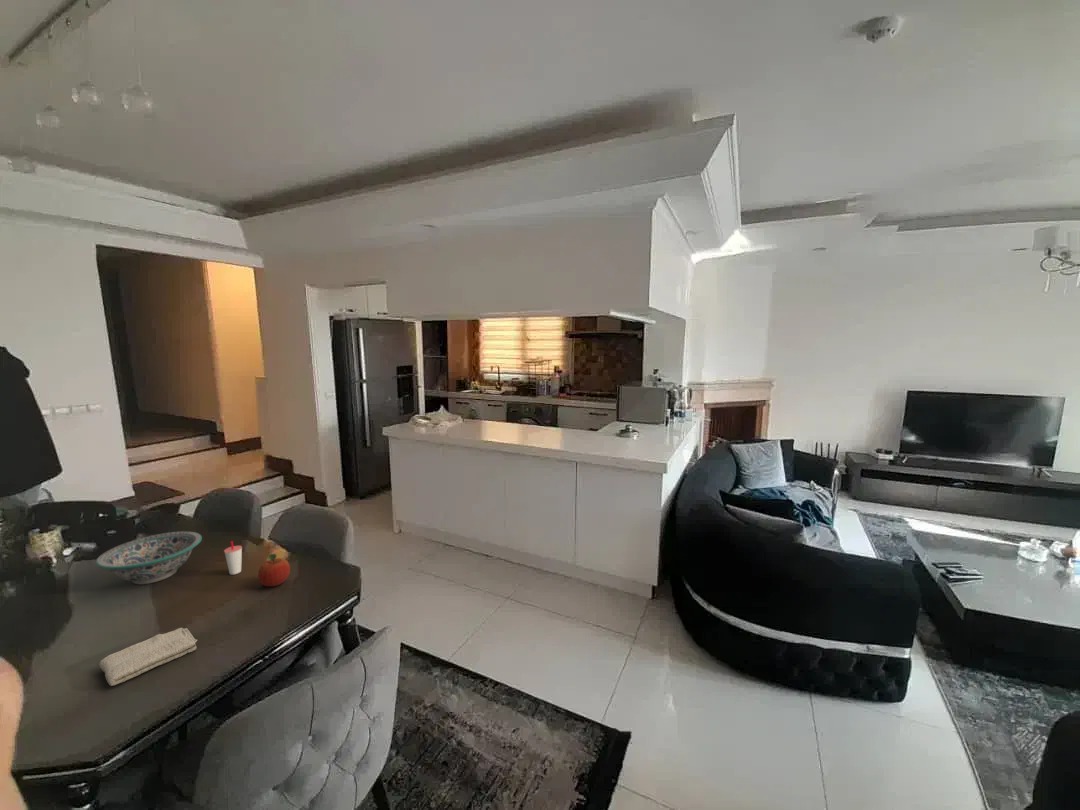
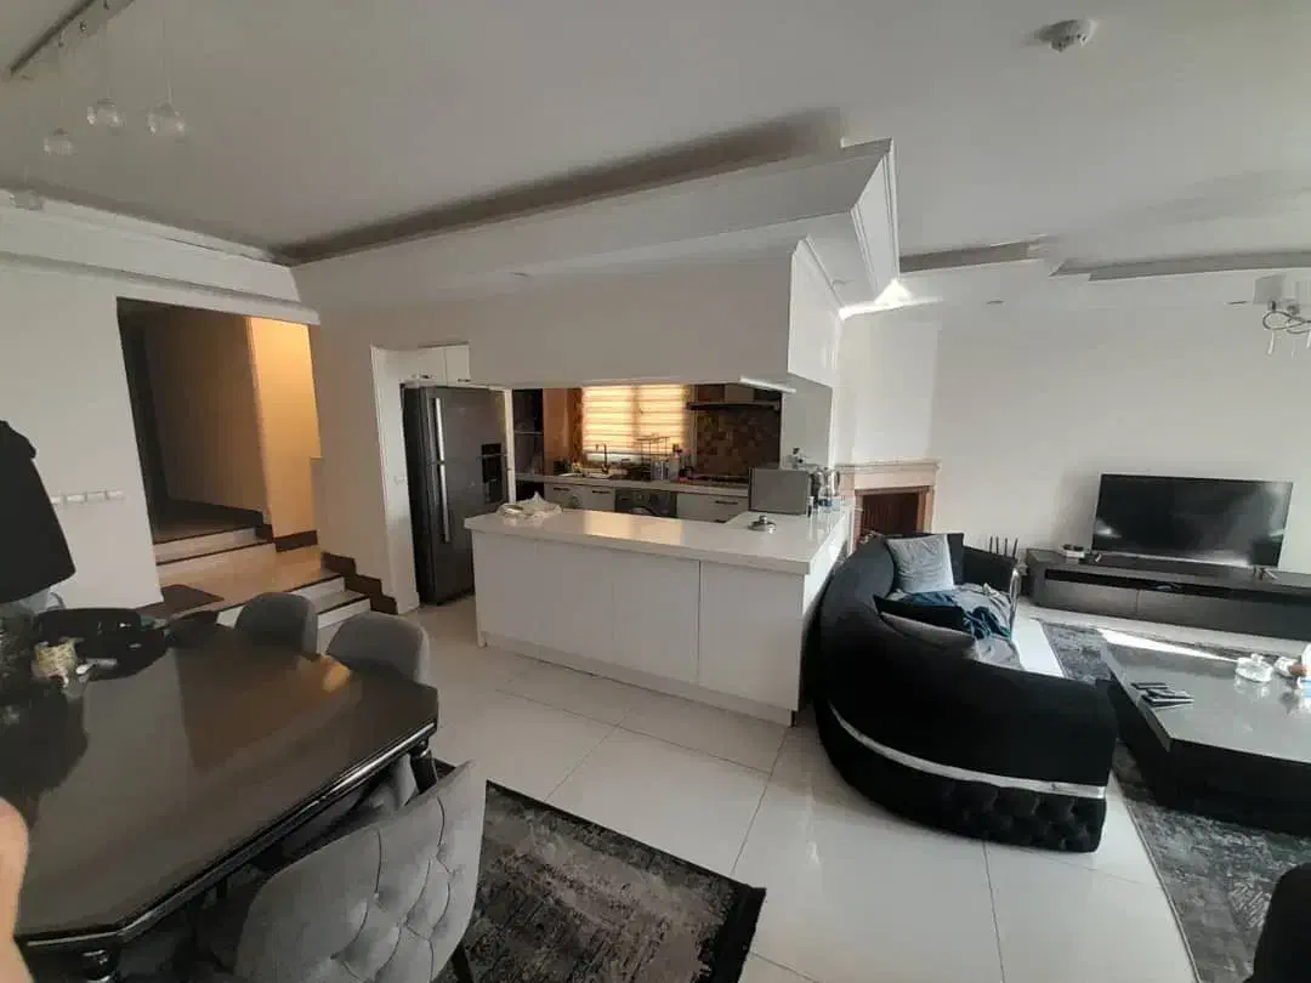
- washcloth (150, 653)
- cup (233, 556)
- fruit (274, 569)
- decorative bowl (153, 561)
